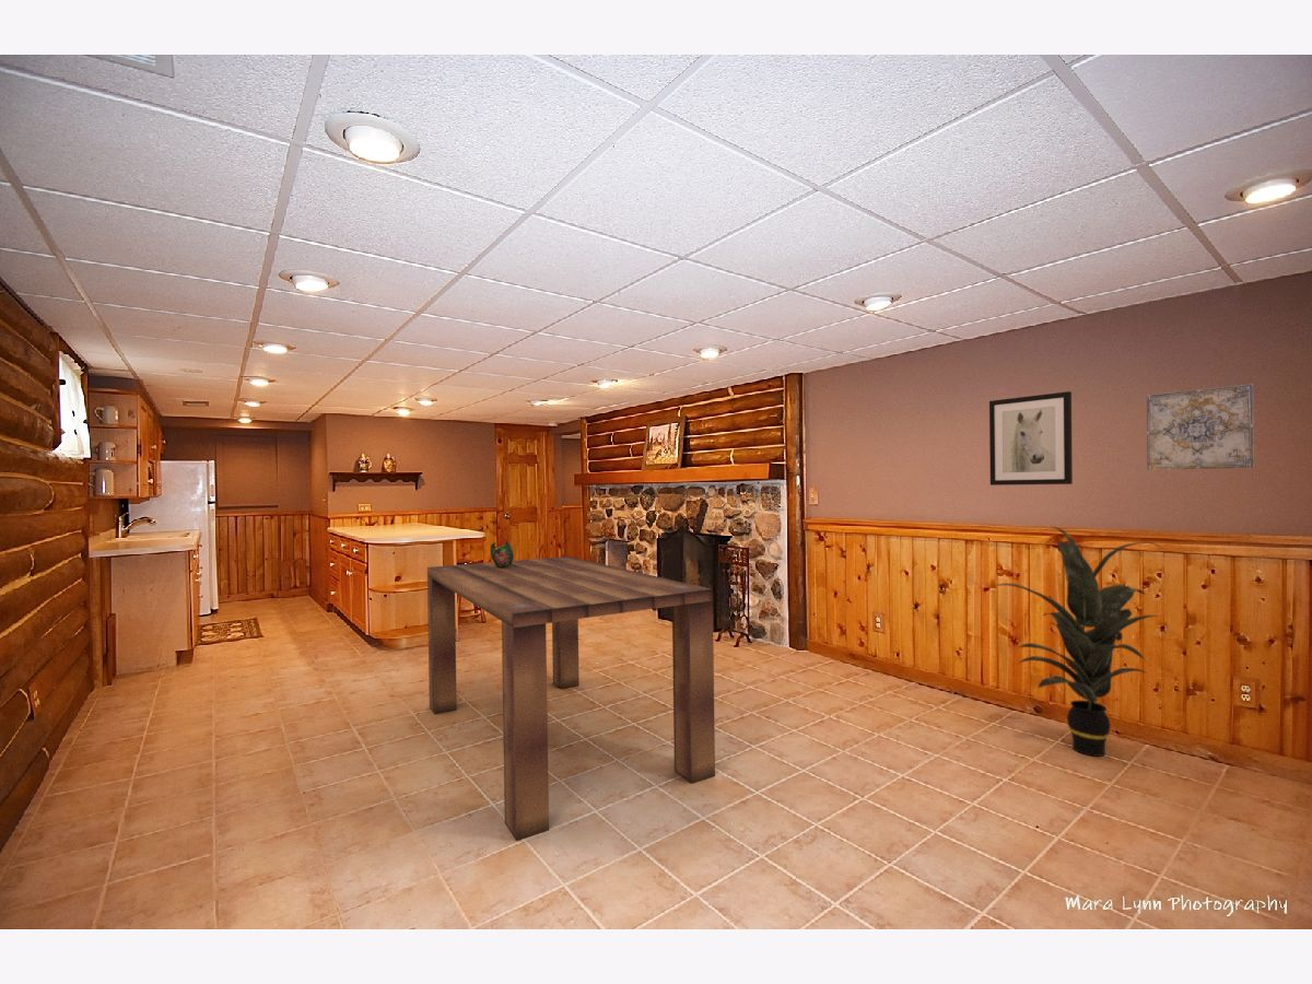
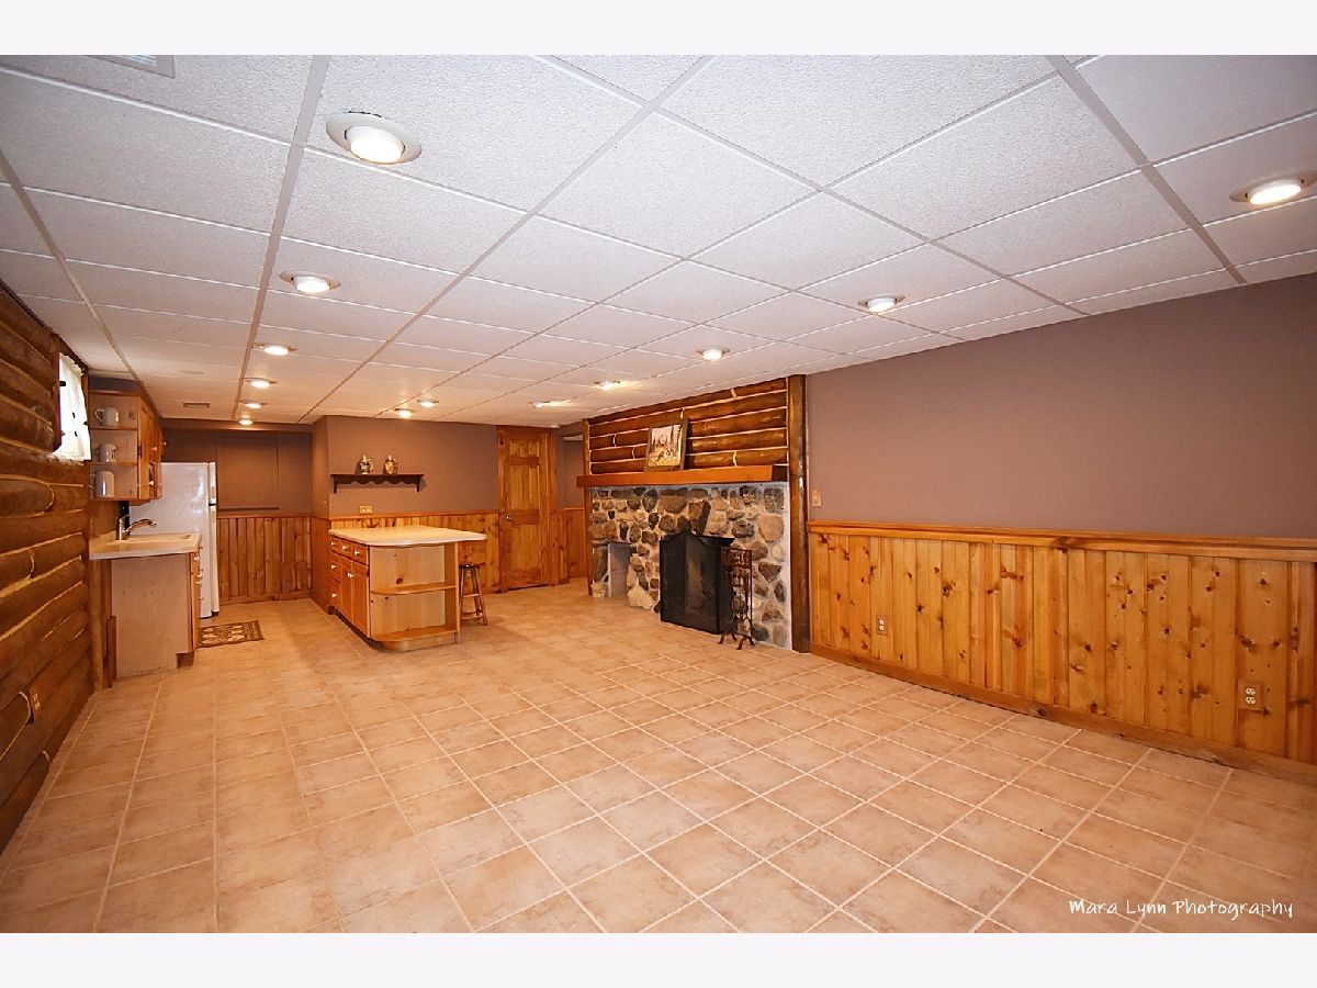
- indoor plant (1080, 636)
- dining table (552, 656)
- wall art (1029, 441)
- wall art (1197, 429)
- decorative bowl (501, 553)
